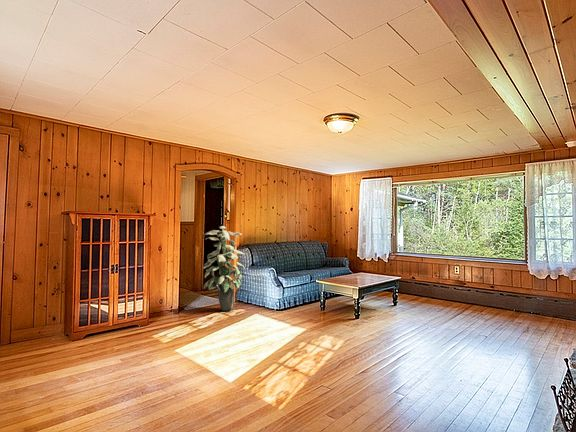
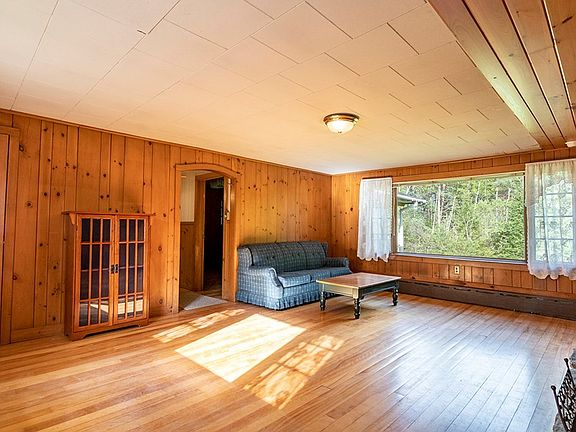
- indoor plant (223, 267)
